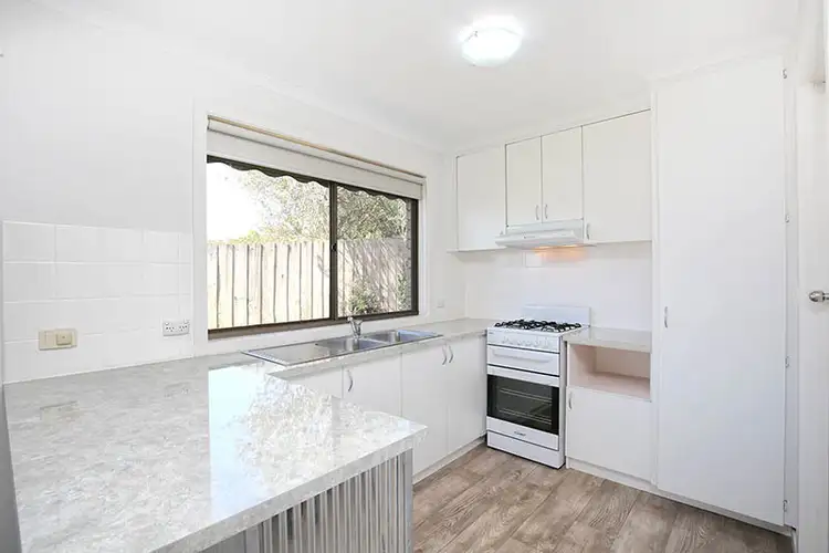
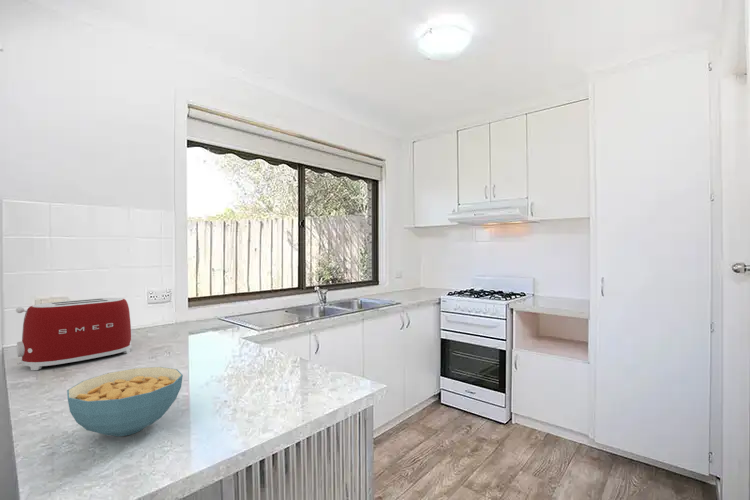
+ cereal bowl (128, 405)
+ toaster (78, 329)
